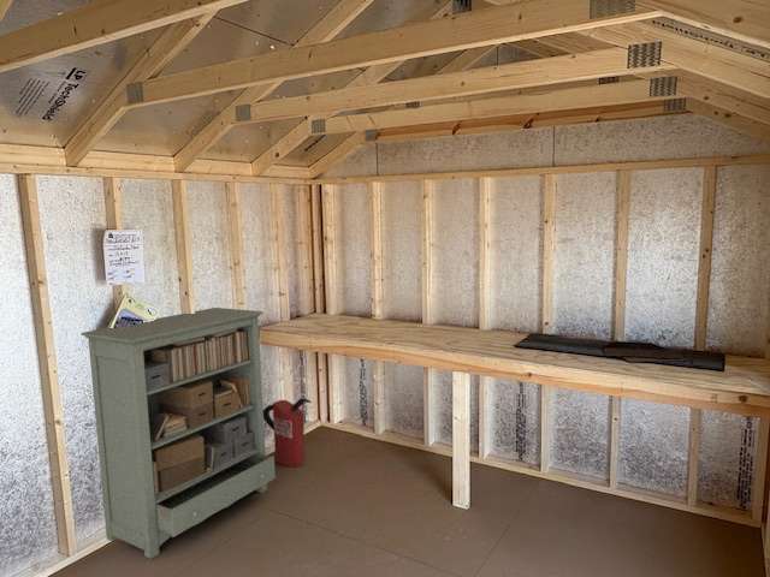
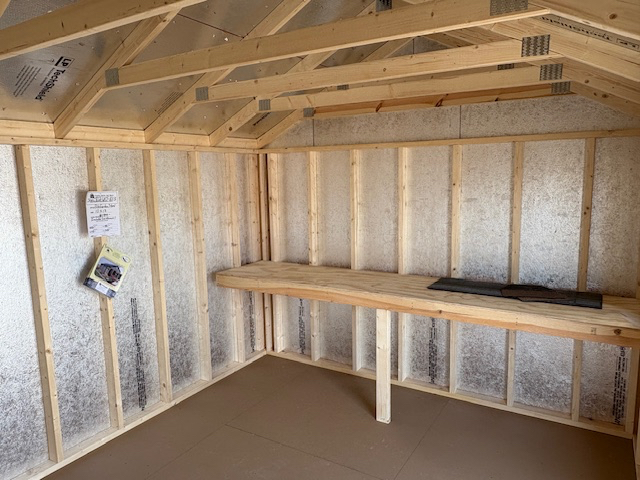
- fire extinguisher (288, 428)
- bookshelf (194, 421)
